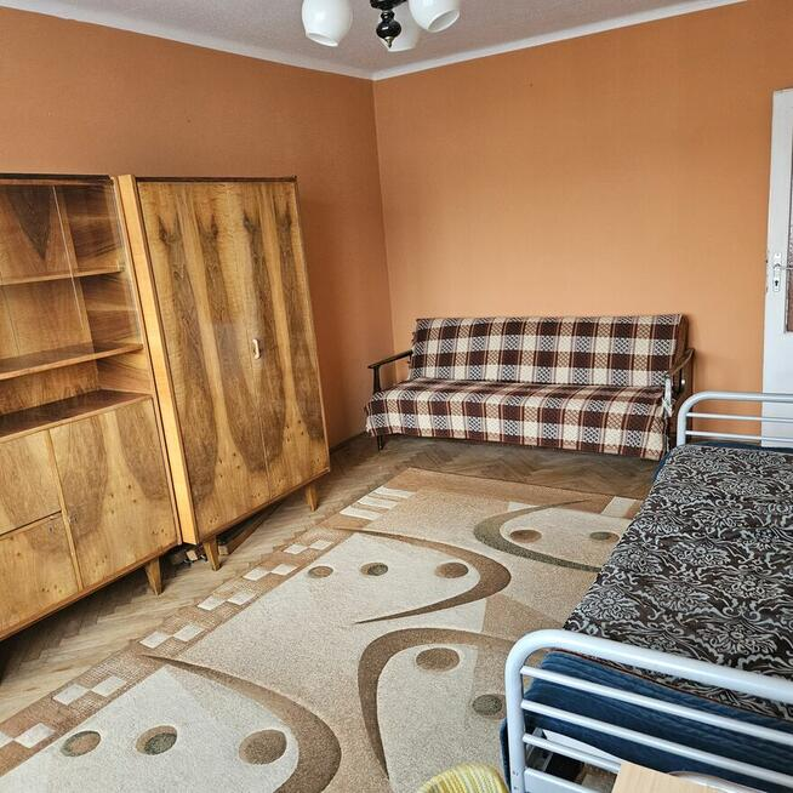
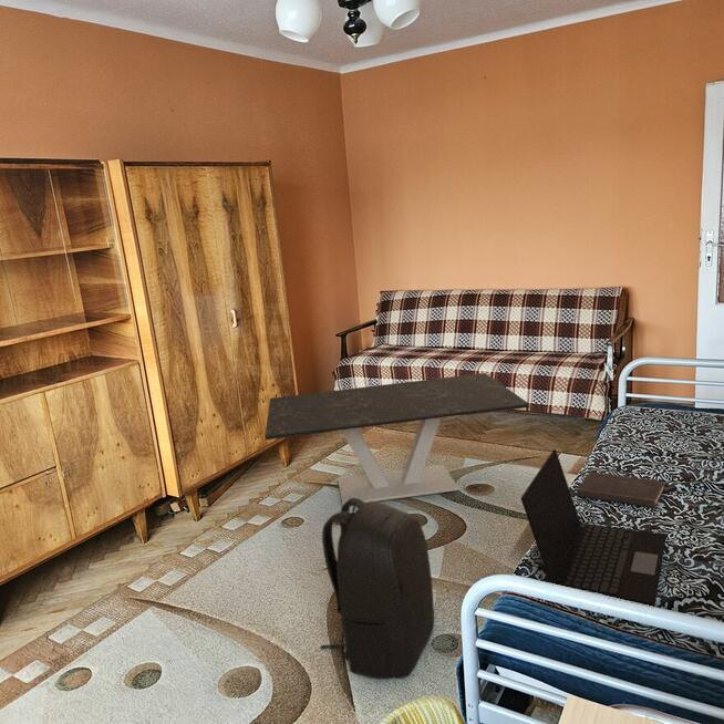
+ coffee table (392, 423)
+ hardcover book (620, 488)
+ backpack (371, 572)
+ laptop (597, 525)
